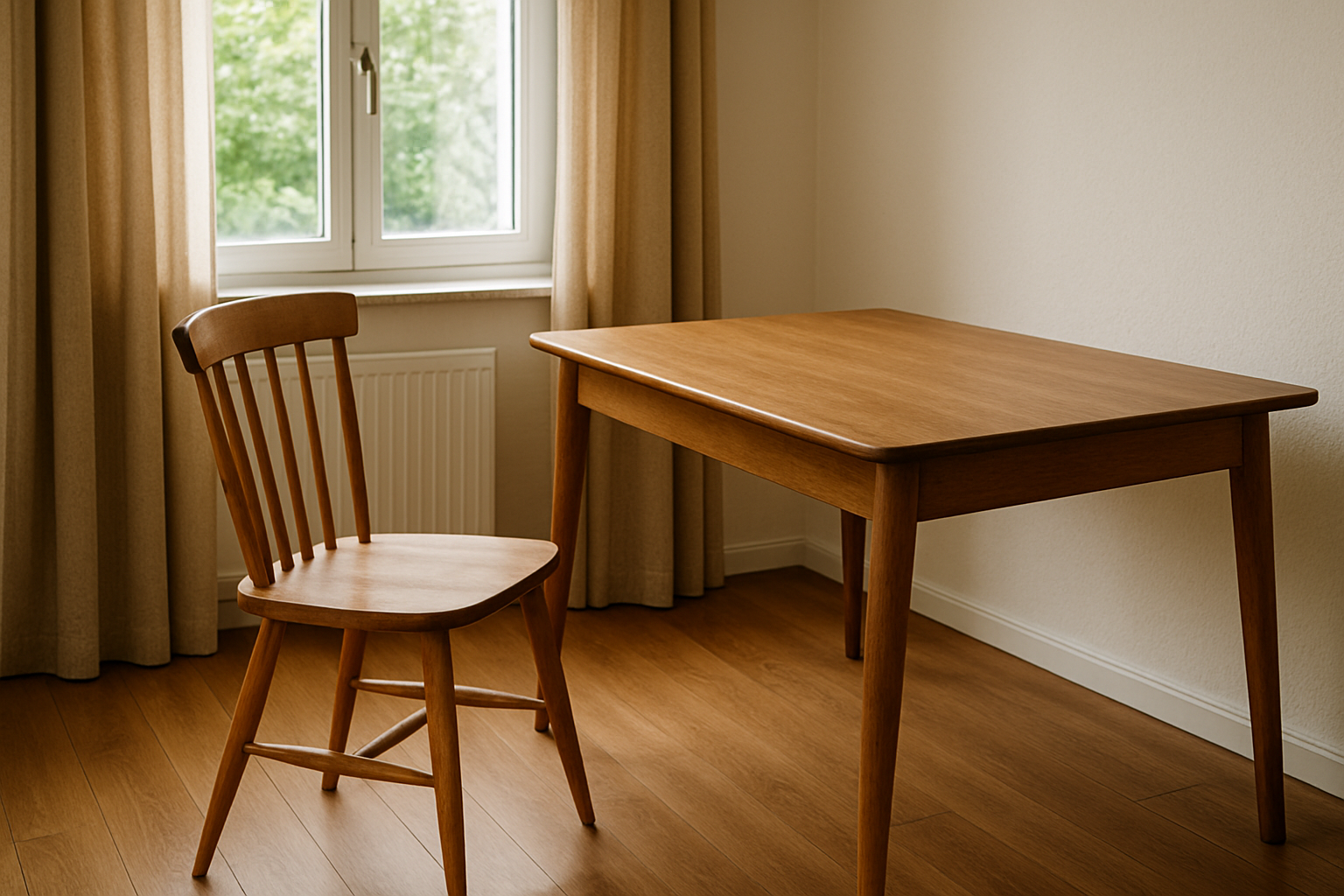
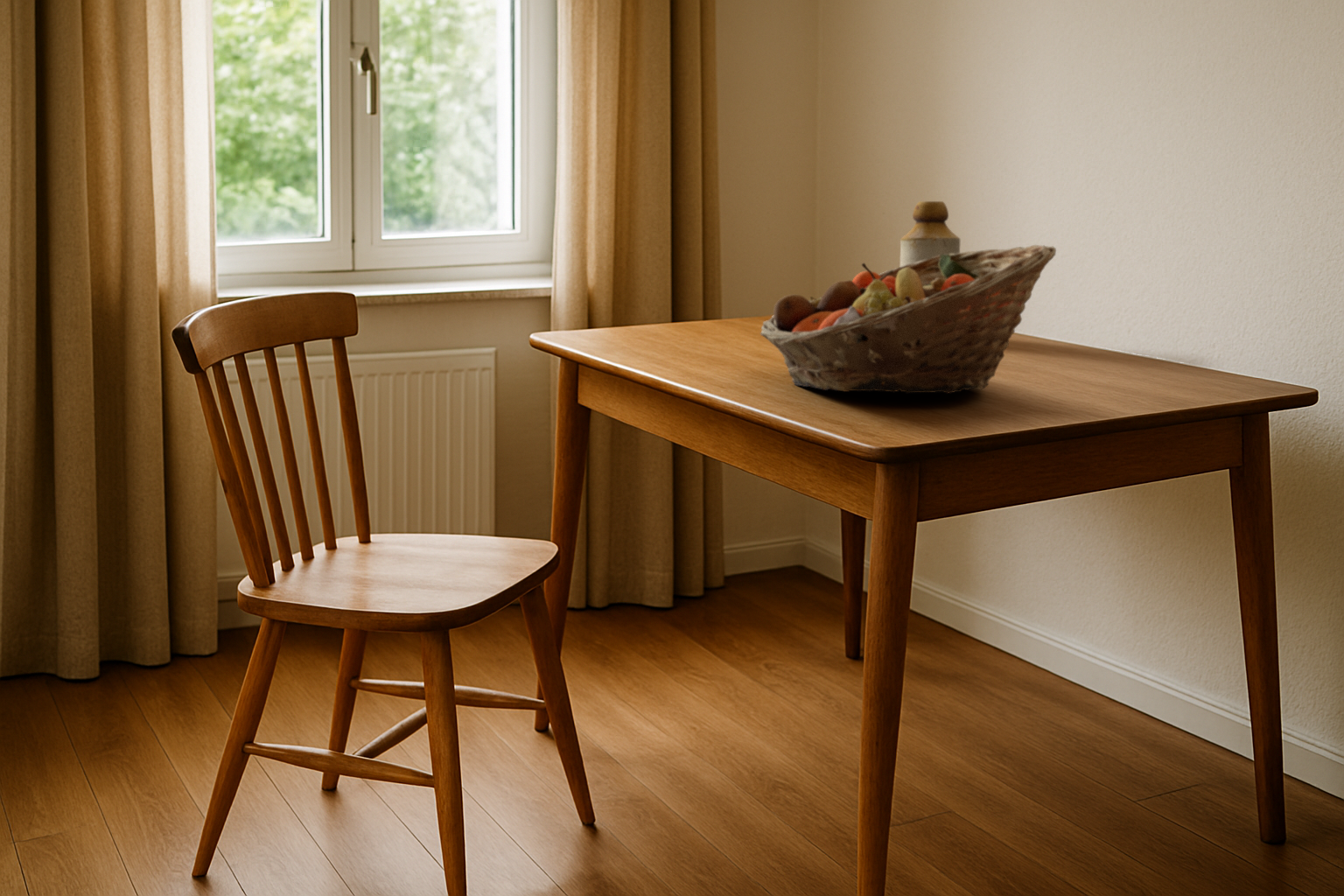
+ bottle (926, 259)
+ fruit basket (902, 316)
